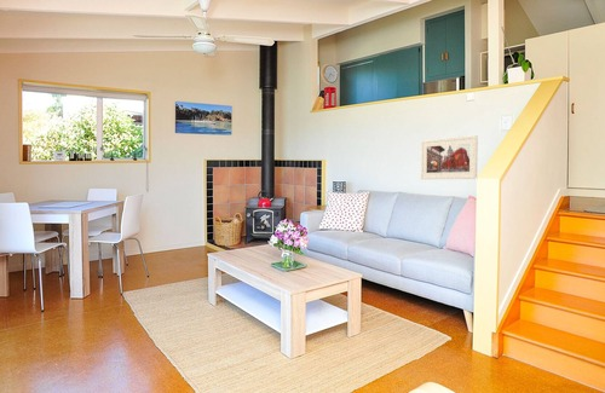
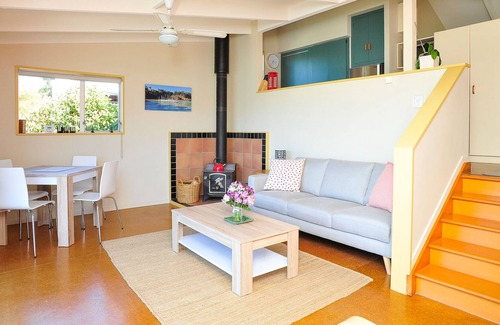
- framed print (446, 158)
